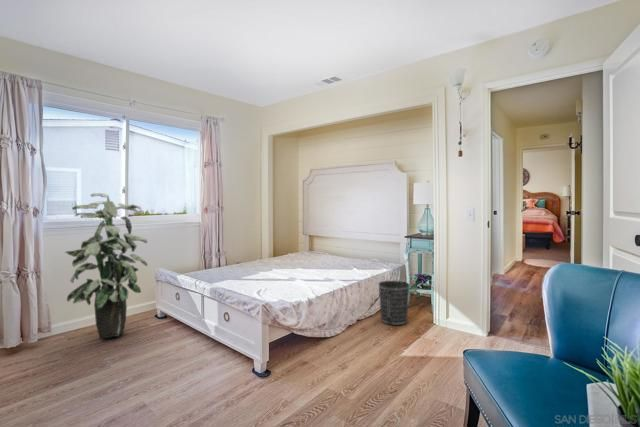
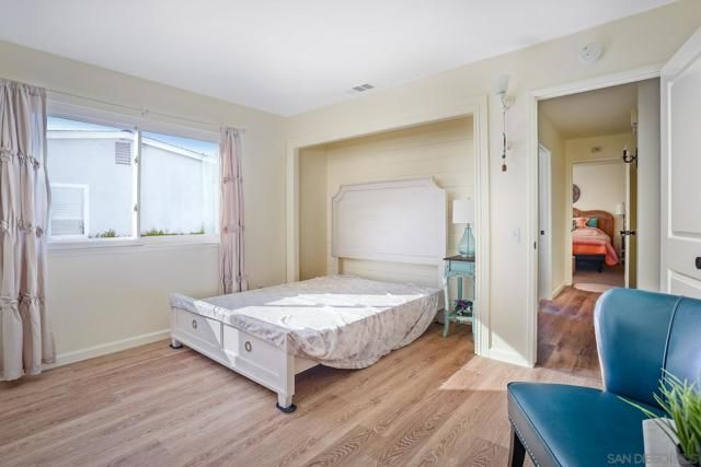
- wastebasket (393, 302)
- indoor plant (106, 264)
